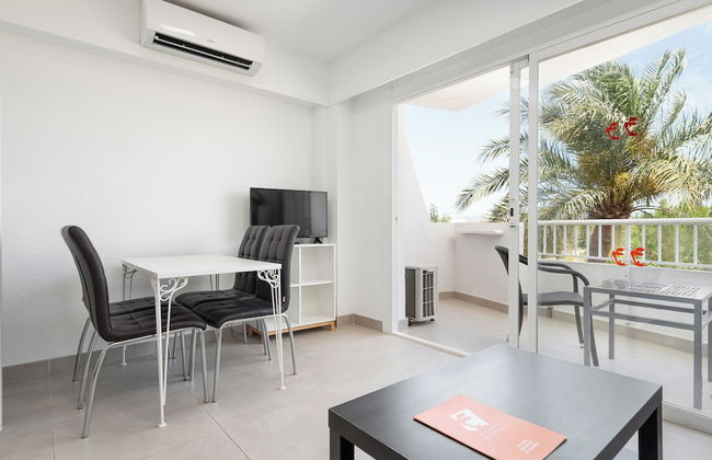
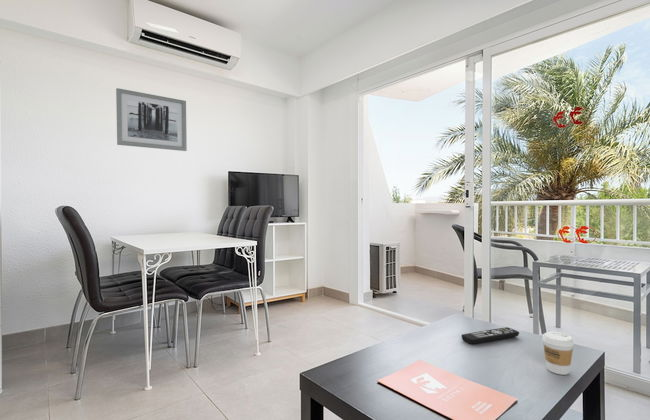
+ coffee cup (557, 352)
+ wall art (153, 121)
+ remote control (490, 335)
